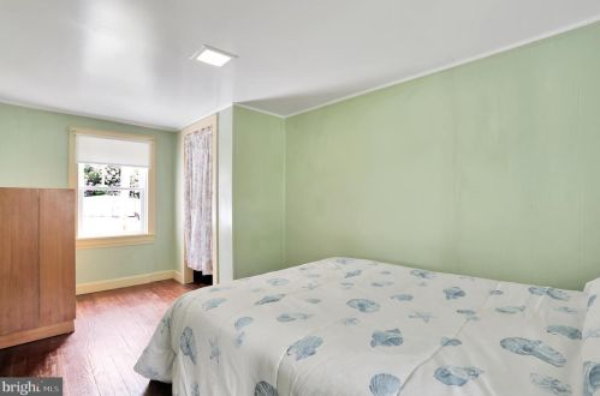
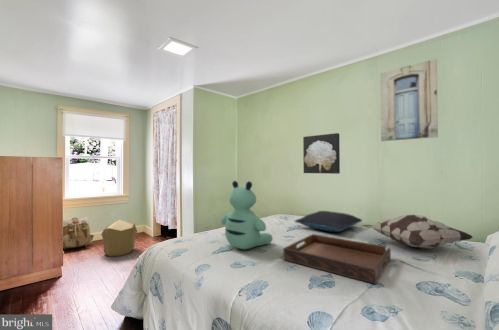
+ pouf (119, 235)
+ wall art (407, 103)
+ wall art (320, 154)
+ backpack (75, 233)
+ pillow (328, 220)
+ serving tray (337, 253)
+ decorative pillow (412, 230)
+ bear (248, 213)
